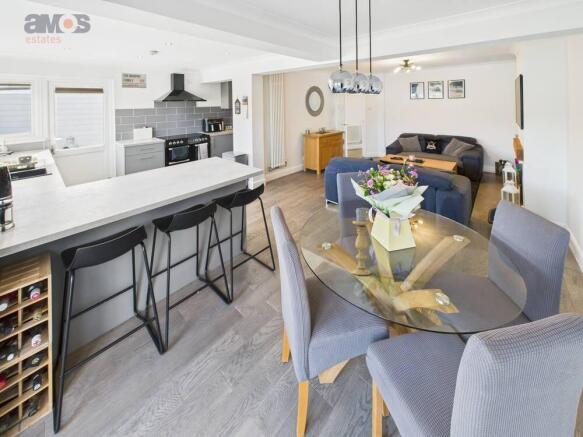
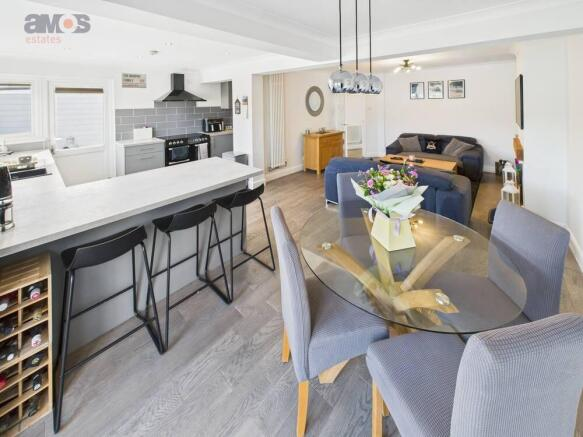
- candle holder (361, 239)
